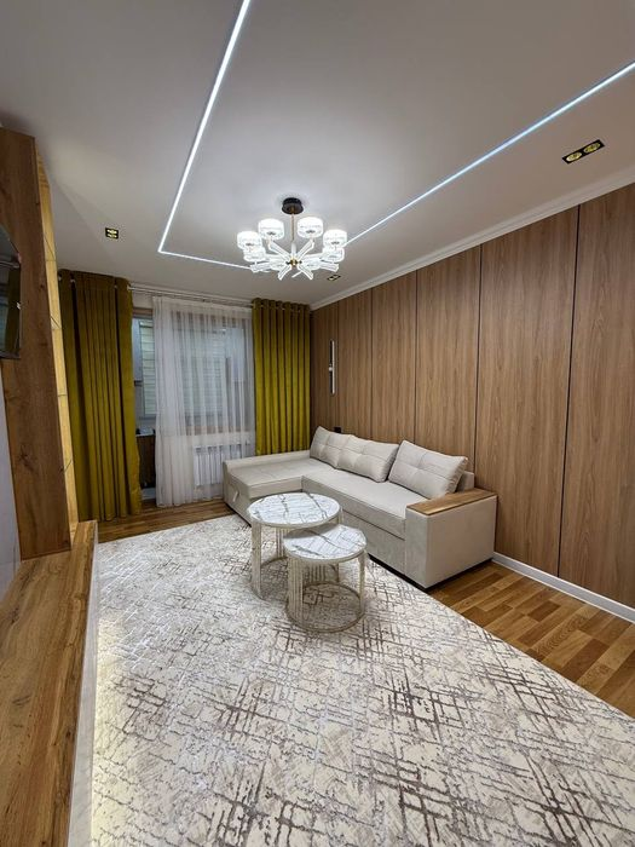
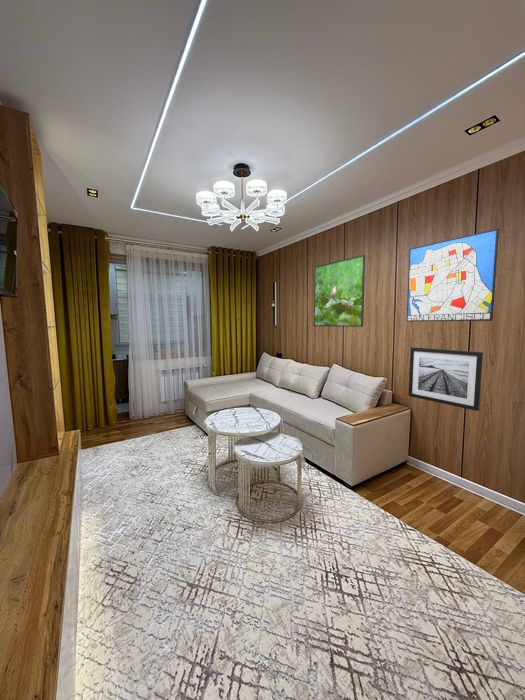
+ wall art (441, 376)
+ wall art (446, 281)
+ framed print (336, 294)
